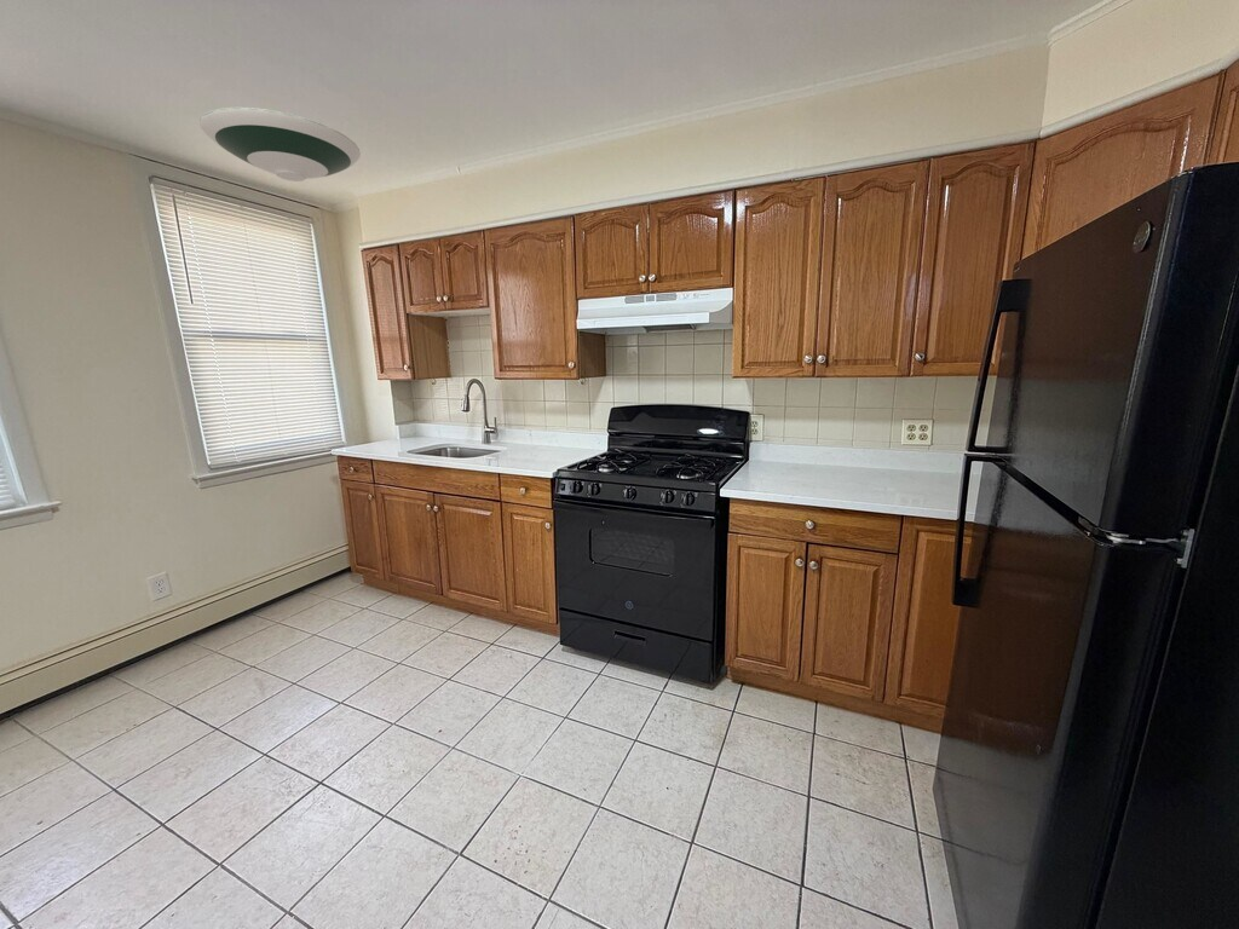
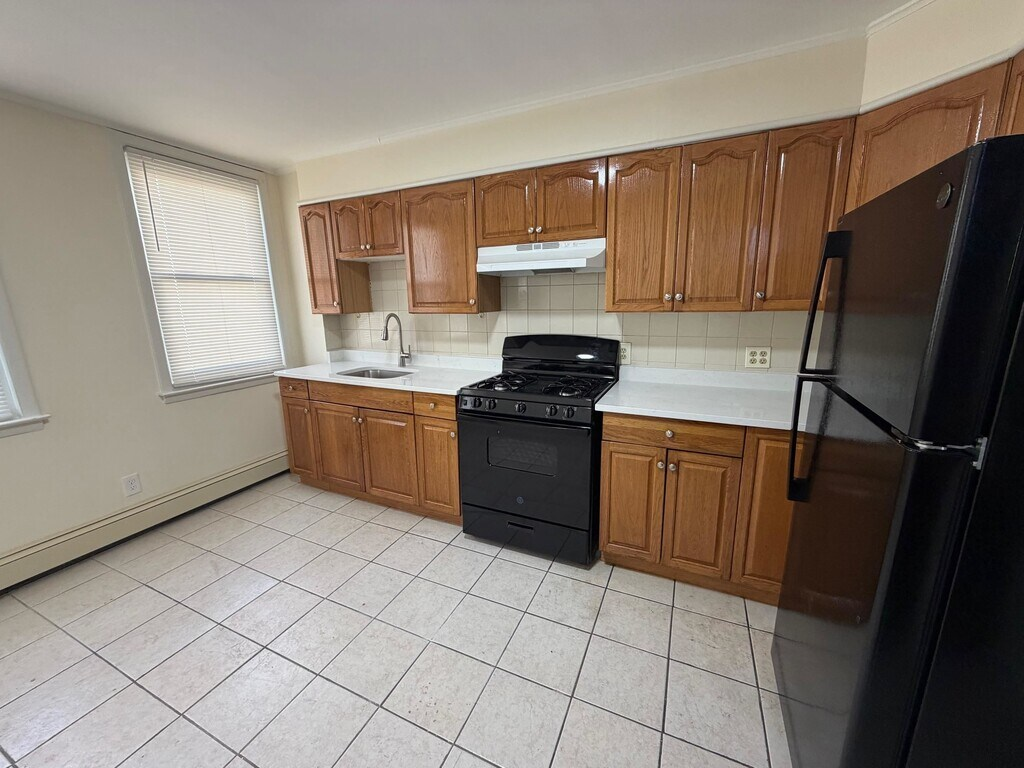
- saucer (288, 160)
